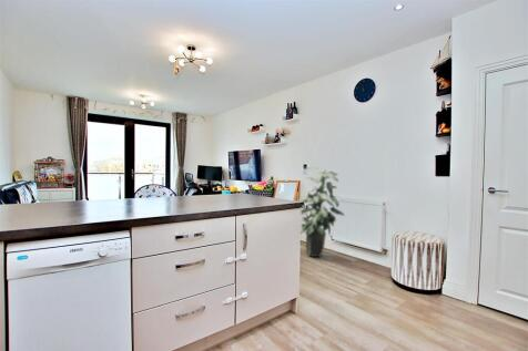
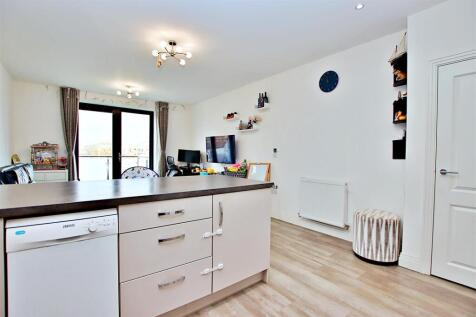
- indoor plant (316, 210)
